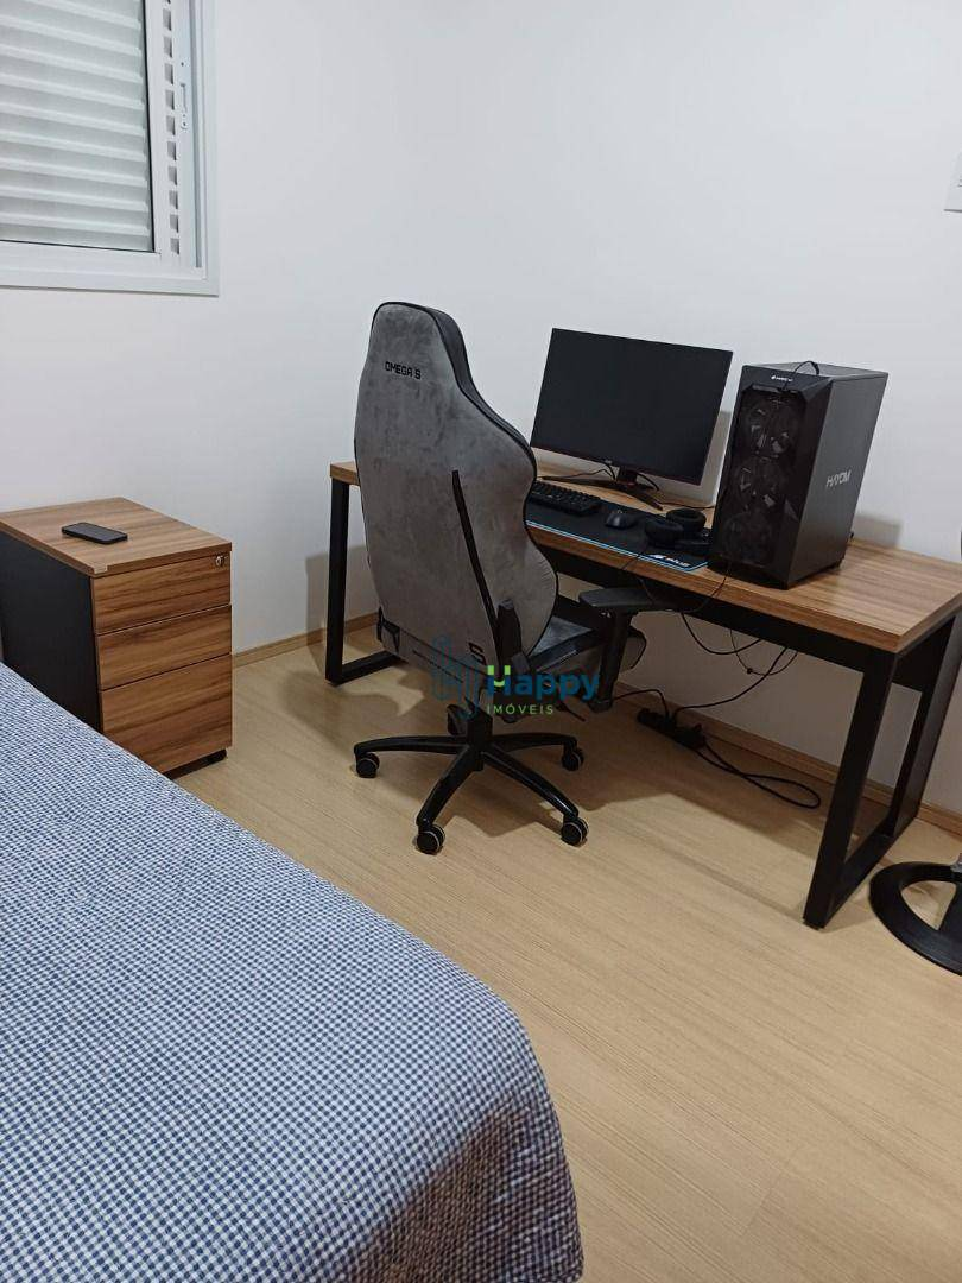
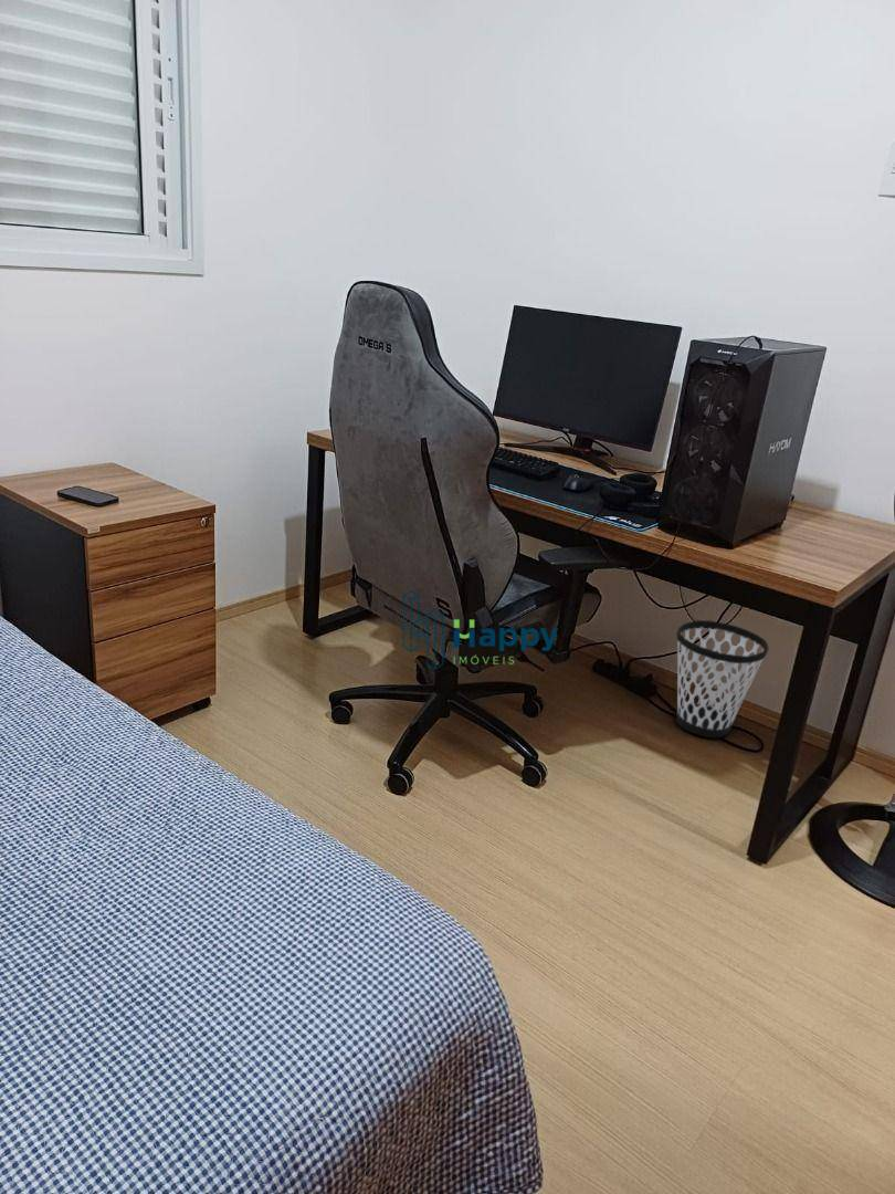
+ wastebasket (712, 681)
